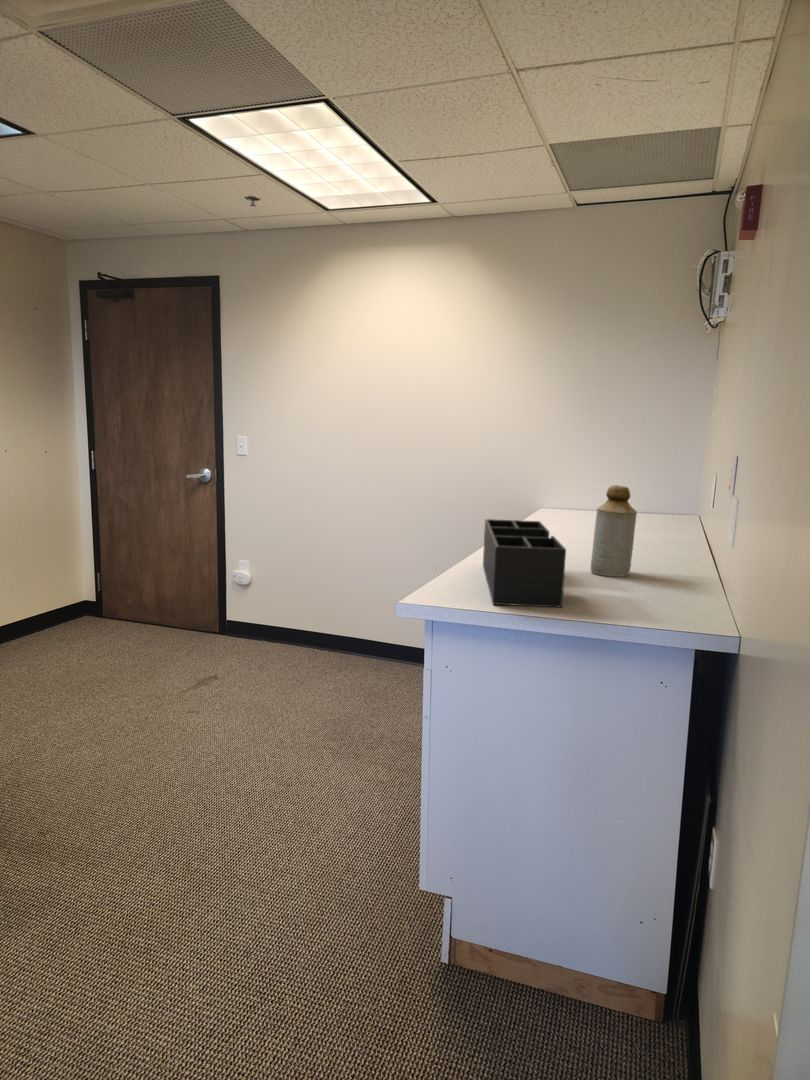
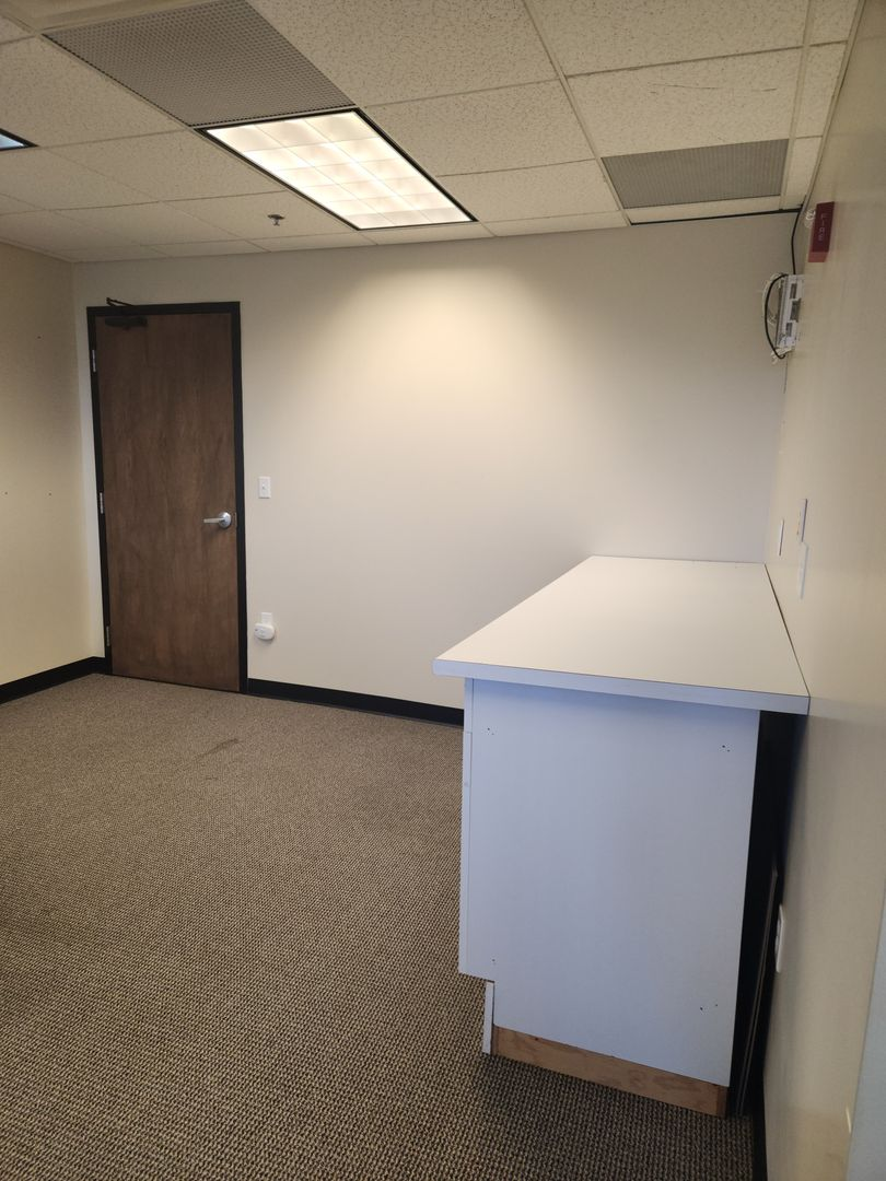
- desk organizer (519, 558)
- bottle (614, 529)
